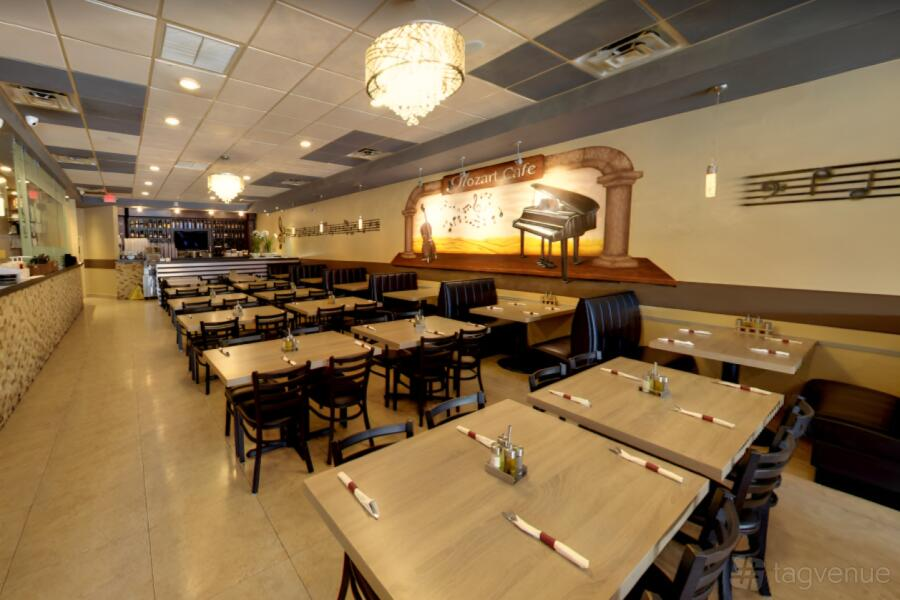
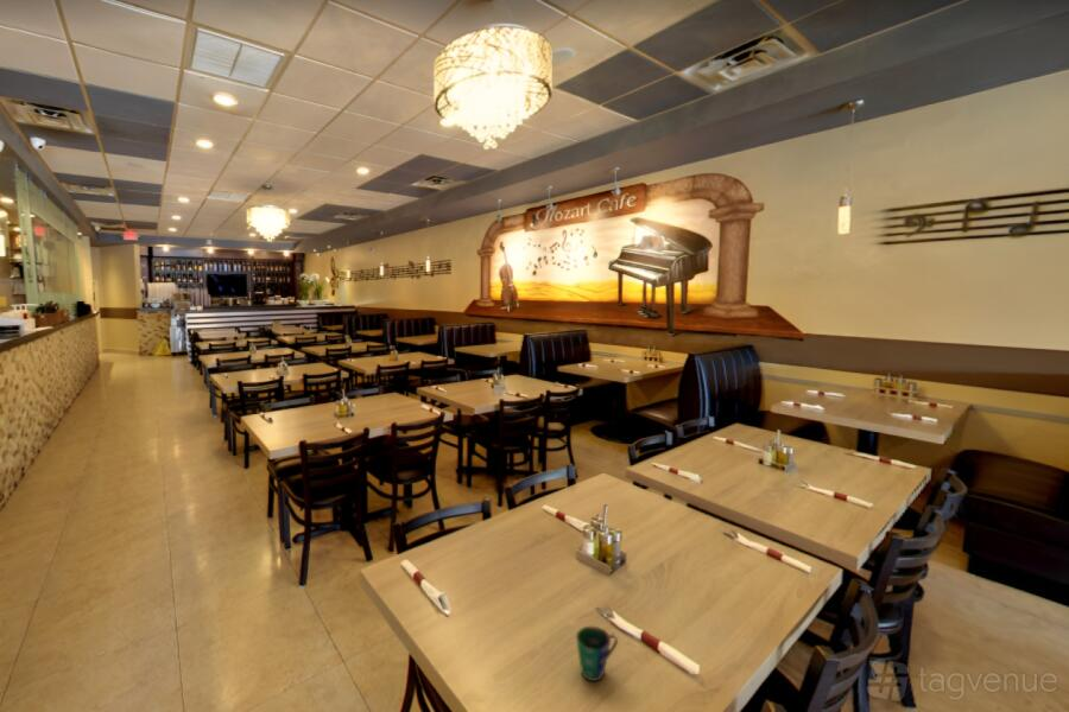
+ cup (597, 653)
